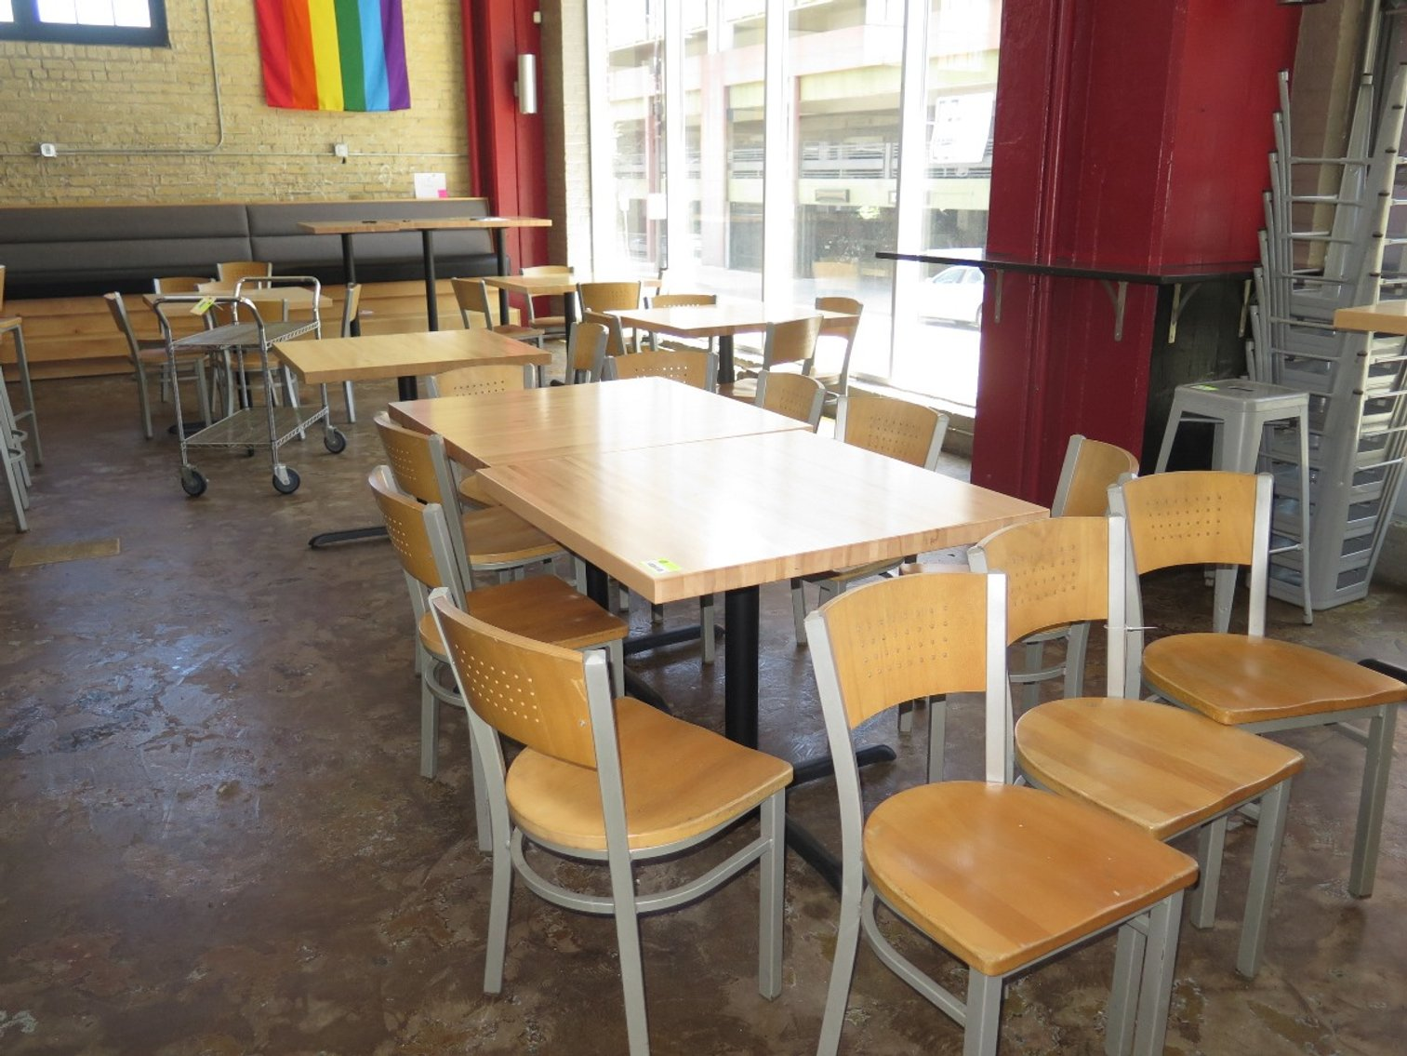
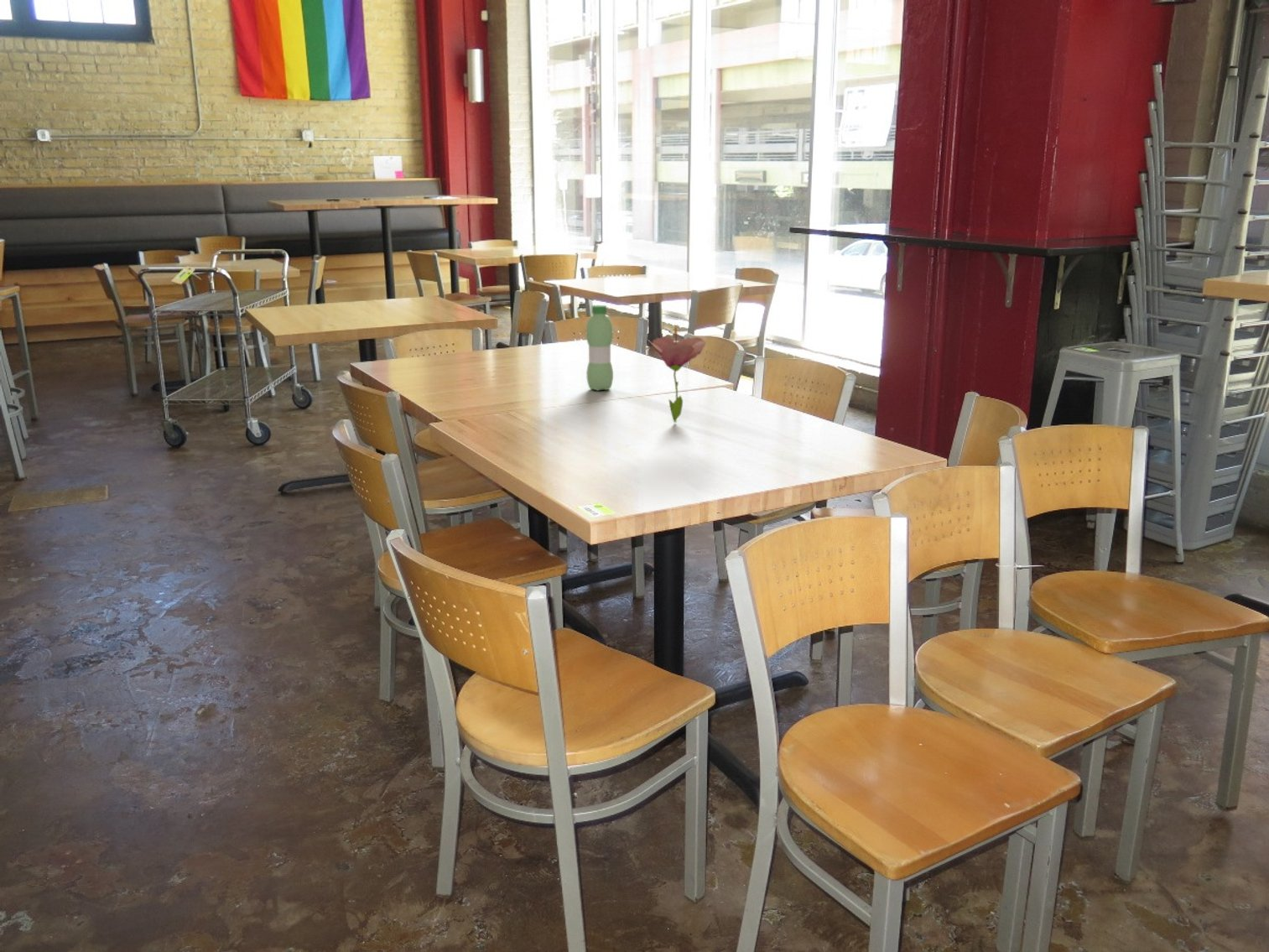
+ flower (675, 376)
+ water bottle (599, 347)
